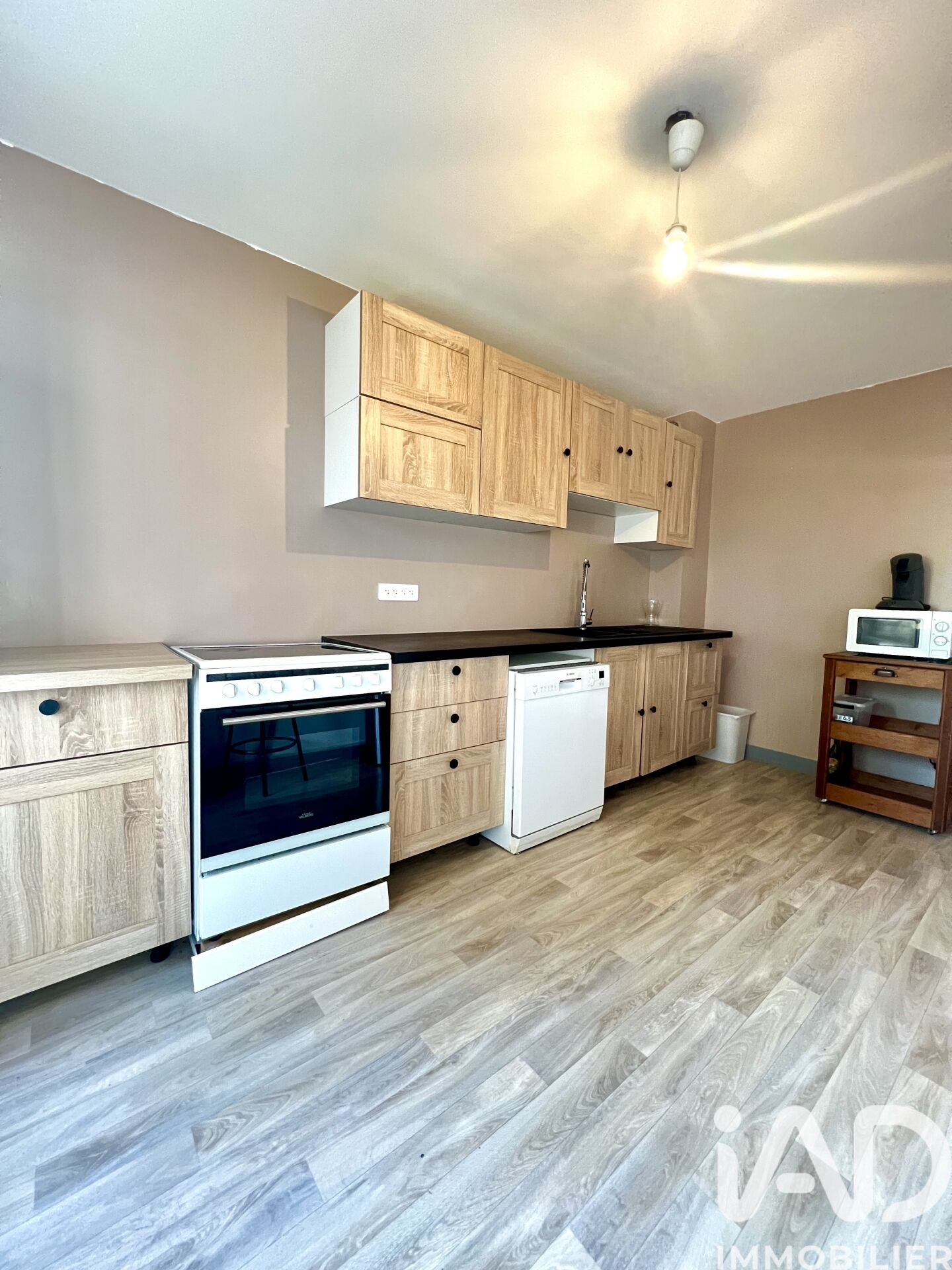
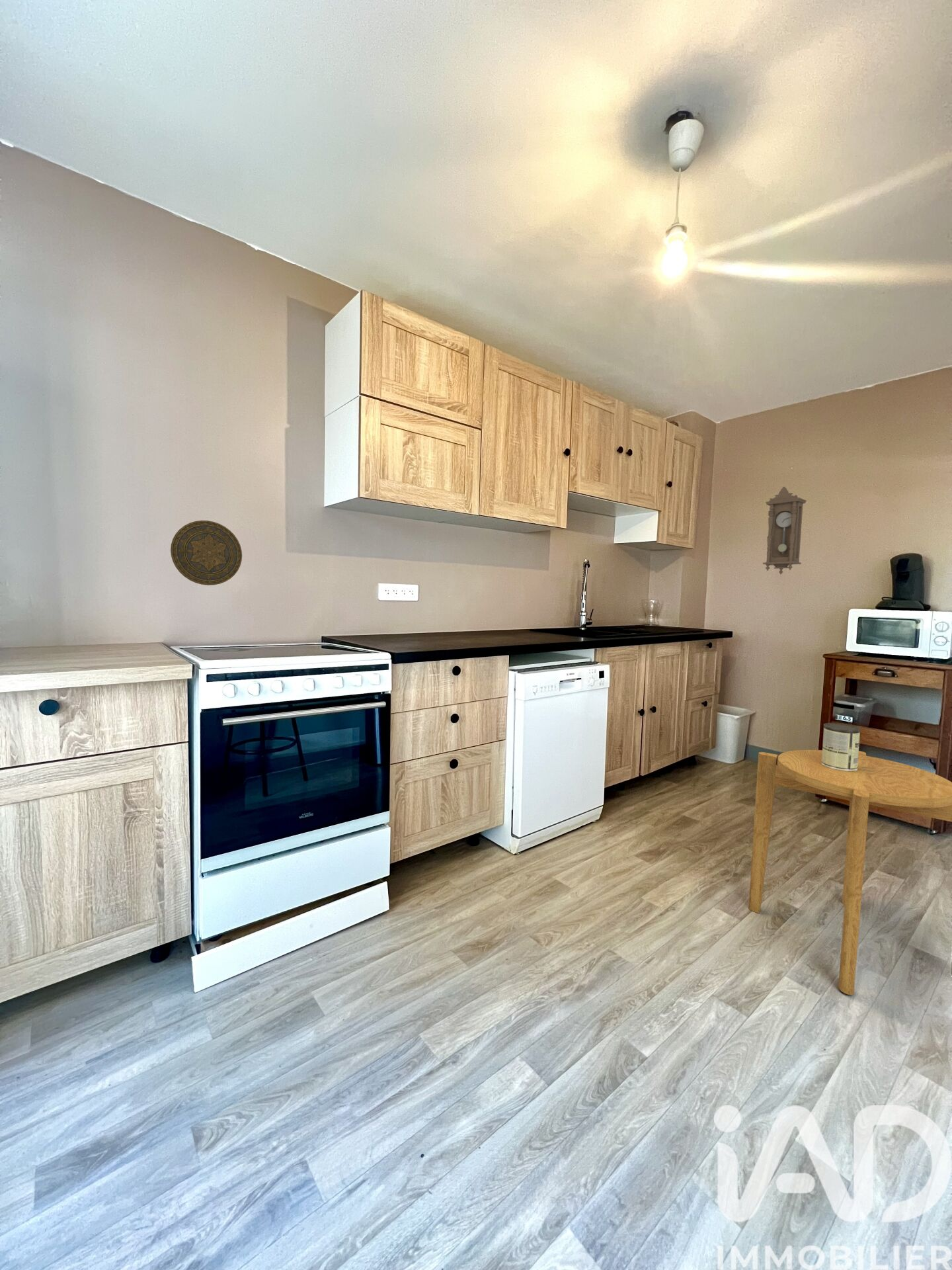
+ decorative plate (208, 552)
+ pendulum clock (783, 531)
+ coffee can (840, 745)
+ side table (853, 857)
